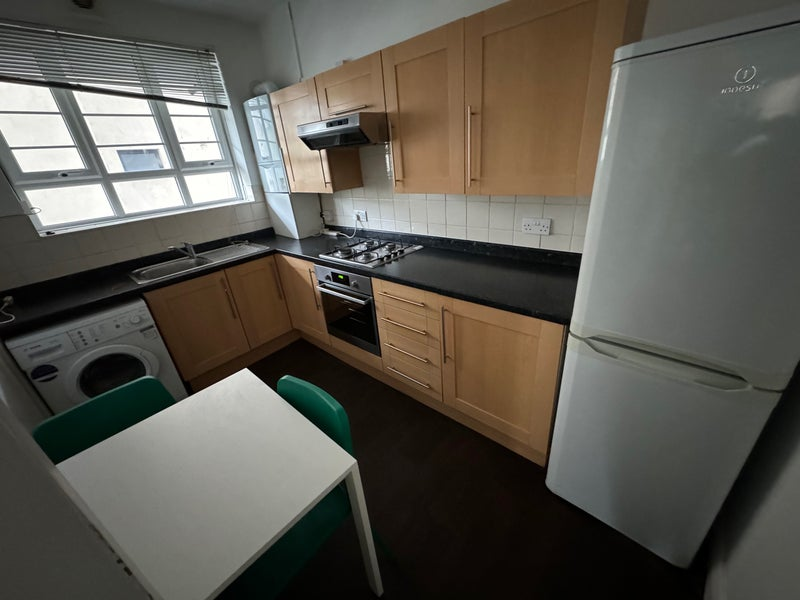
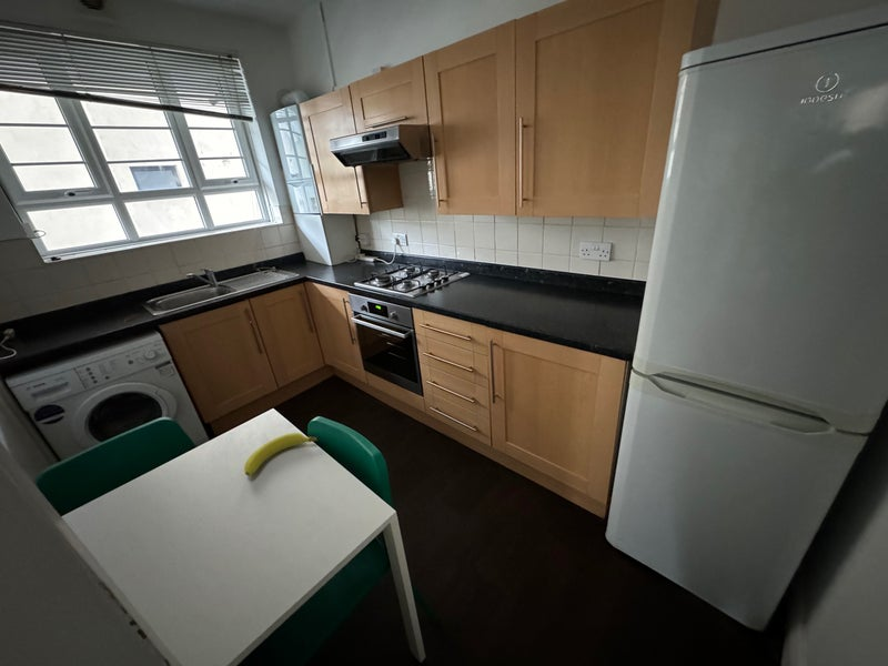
+ fruit (276, 452)
